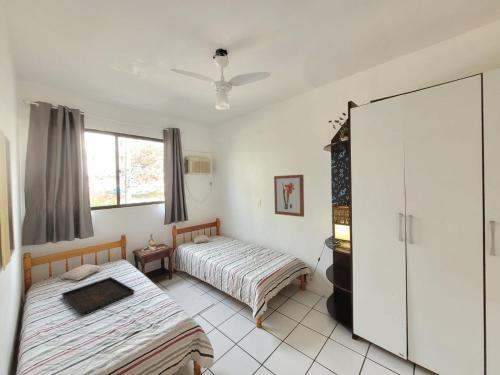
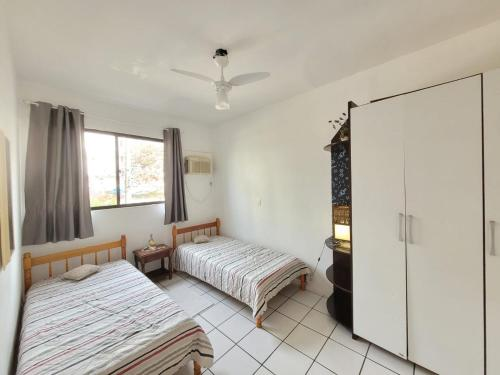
- wall art (288, 195)
- serving tray (98, 293)
